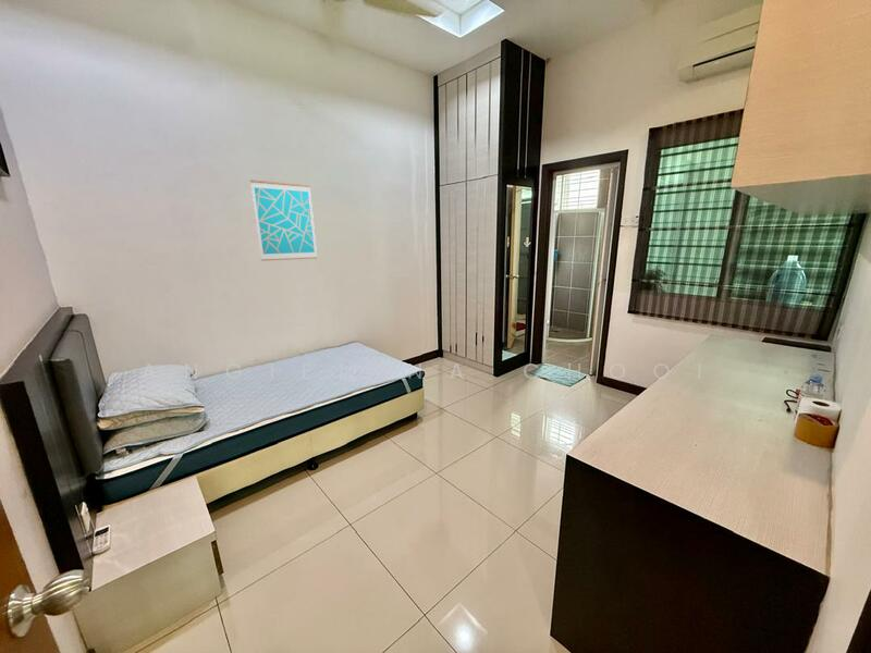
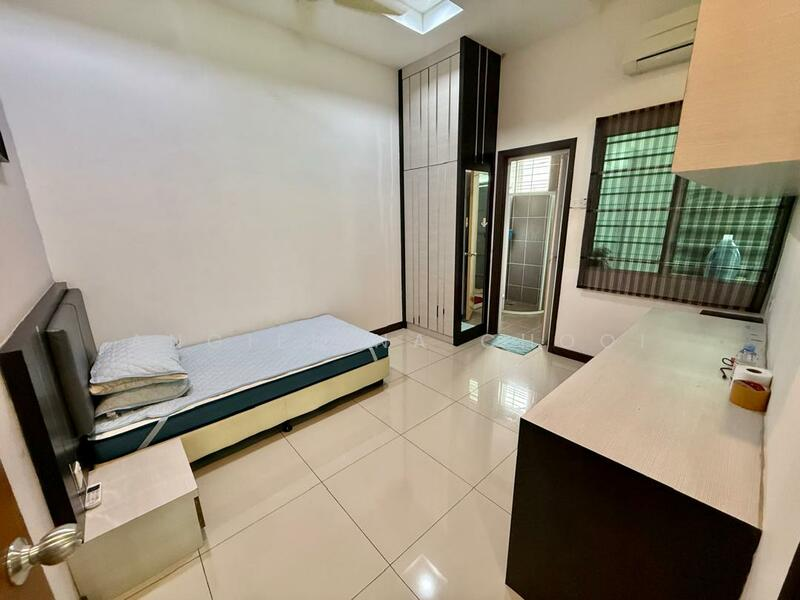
- wall art (285, 221)
